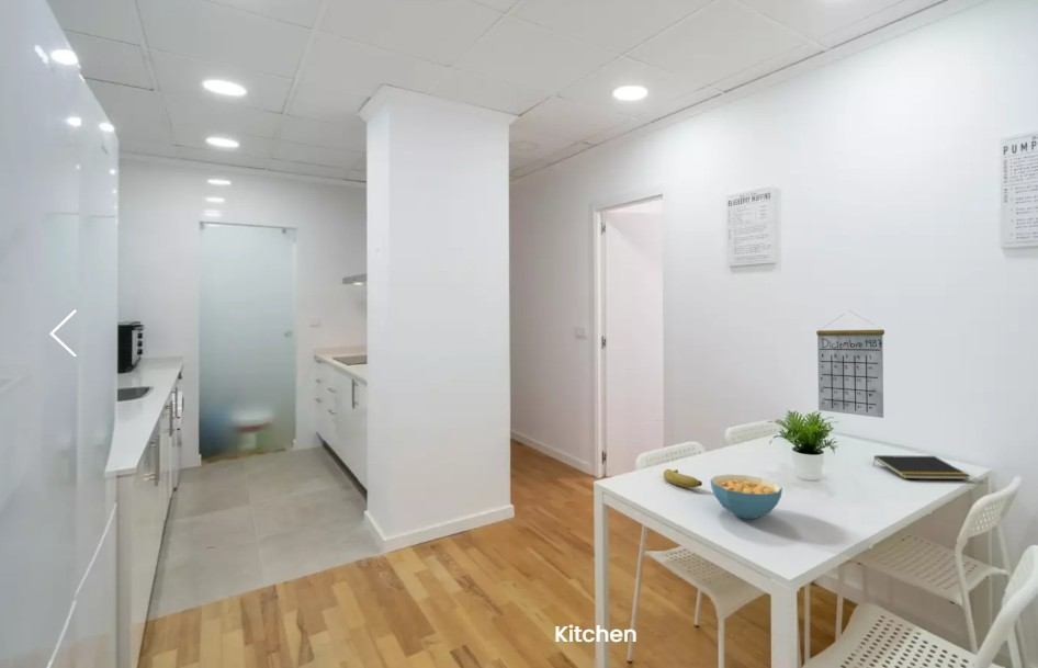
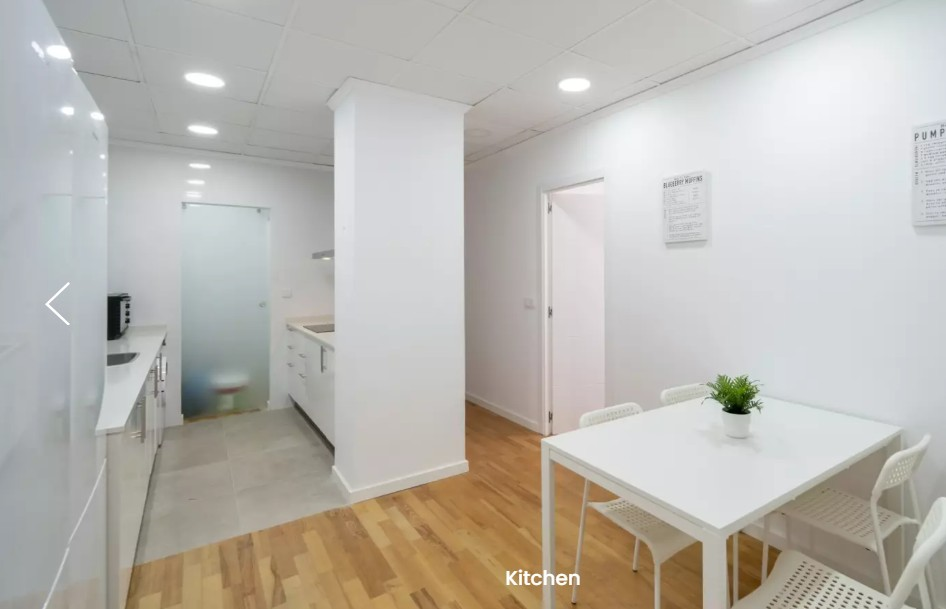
- notepad (919, 466)
- cereal bowl (745, 499)
- calendar (848, 362)
- banana (682, 477)
